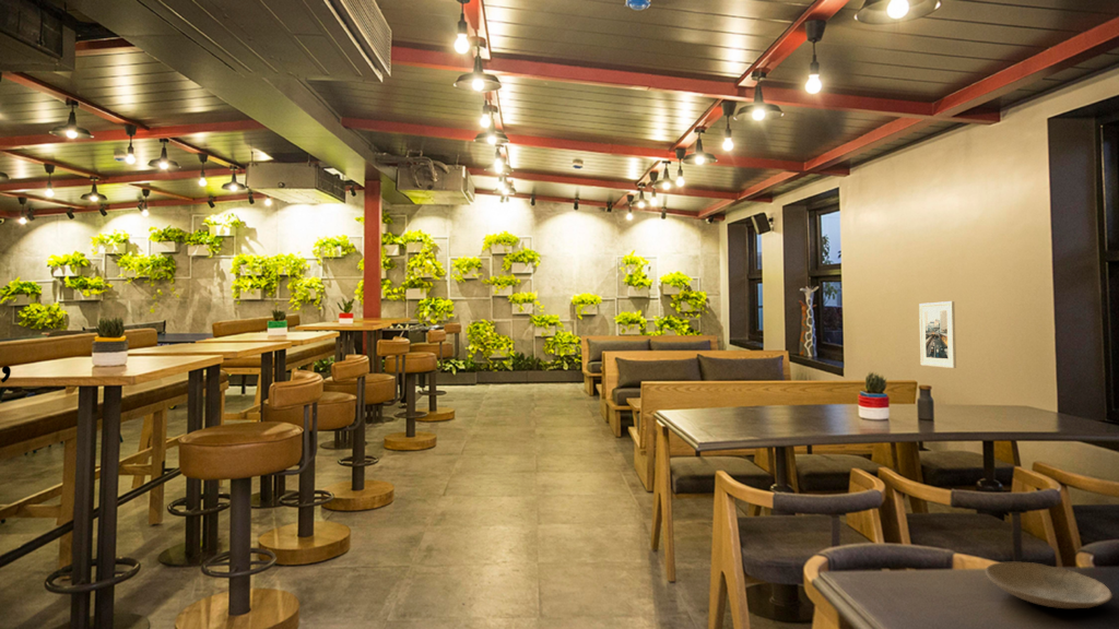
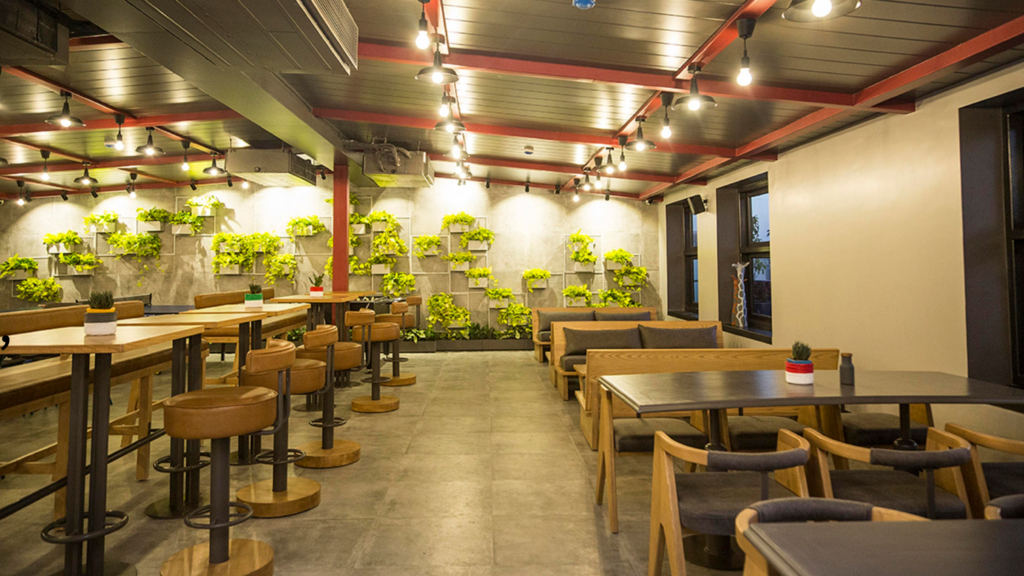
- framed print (937, 334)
- plate (1046, 589)
